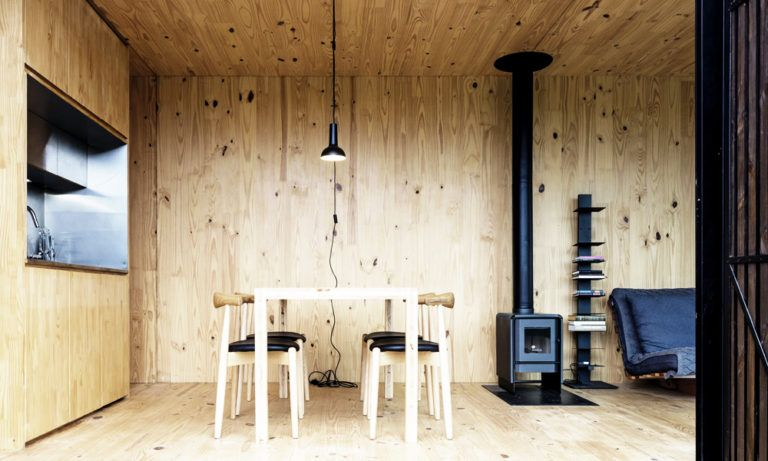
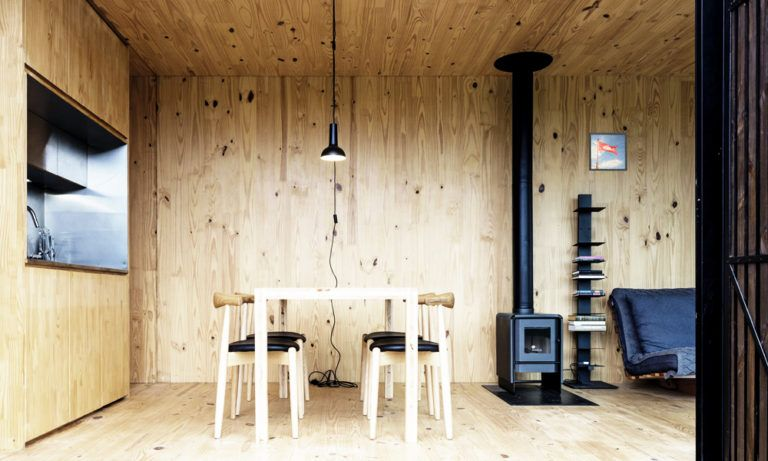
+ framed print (607, 151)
